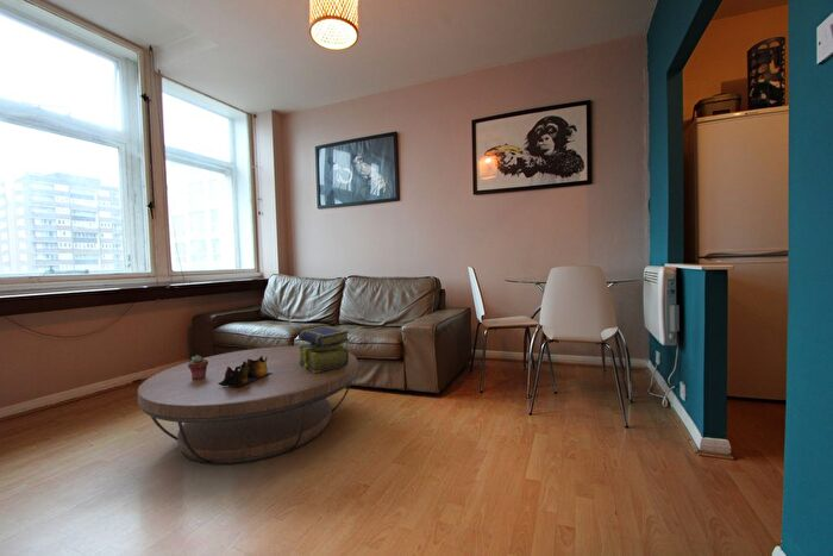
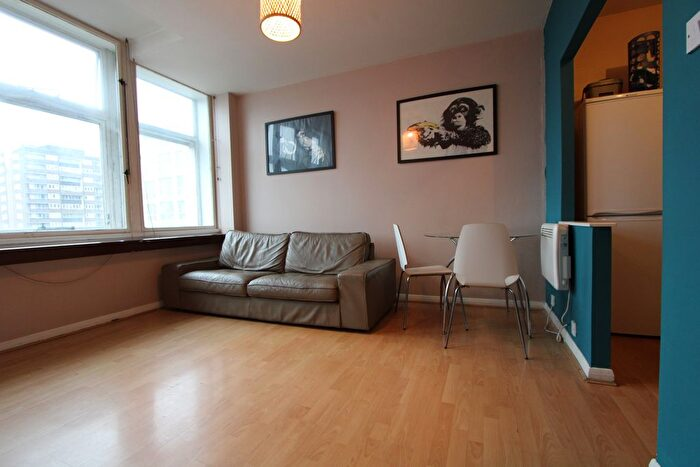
- coffee table (261, 396)
- potted succulent (198, 366)
- stack of books (324, 346)
- decorative bowl (246, 369)
